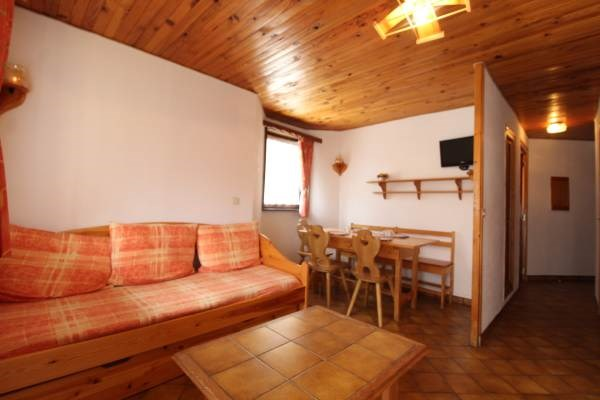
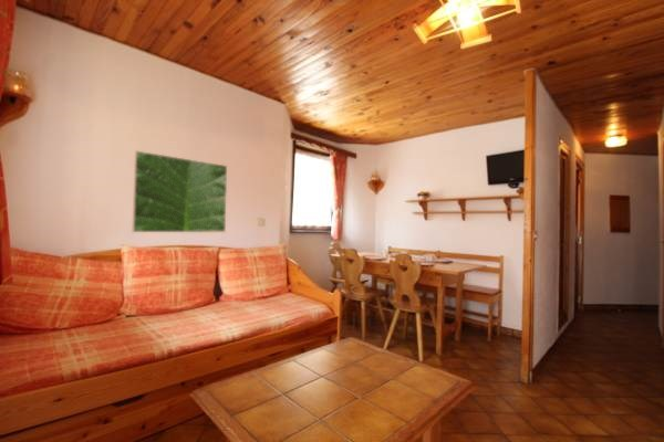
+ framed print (184, 196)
